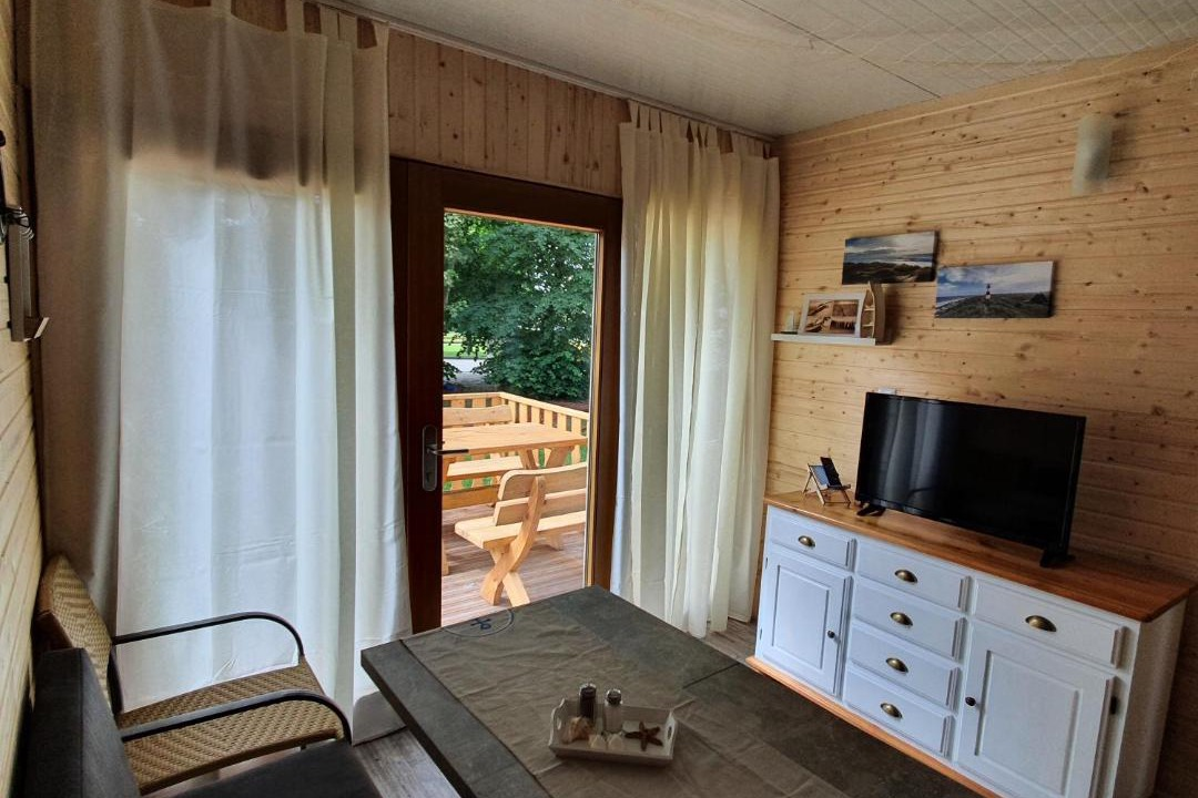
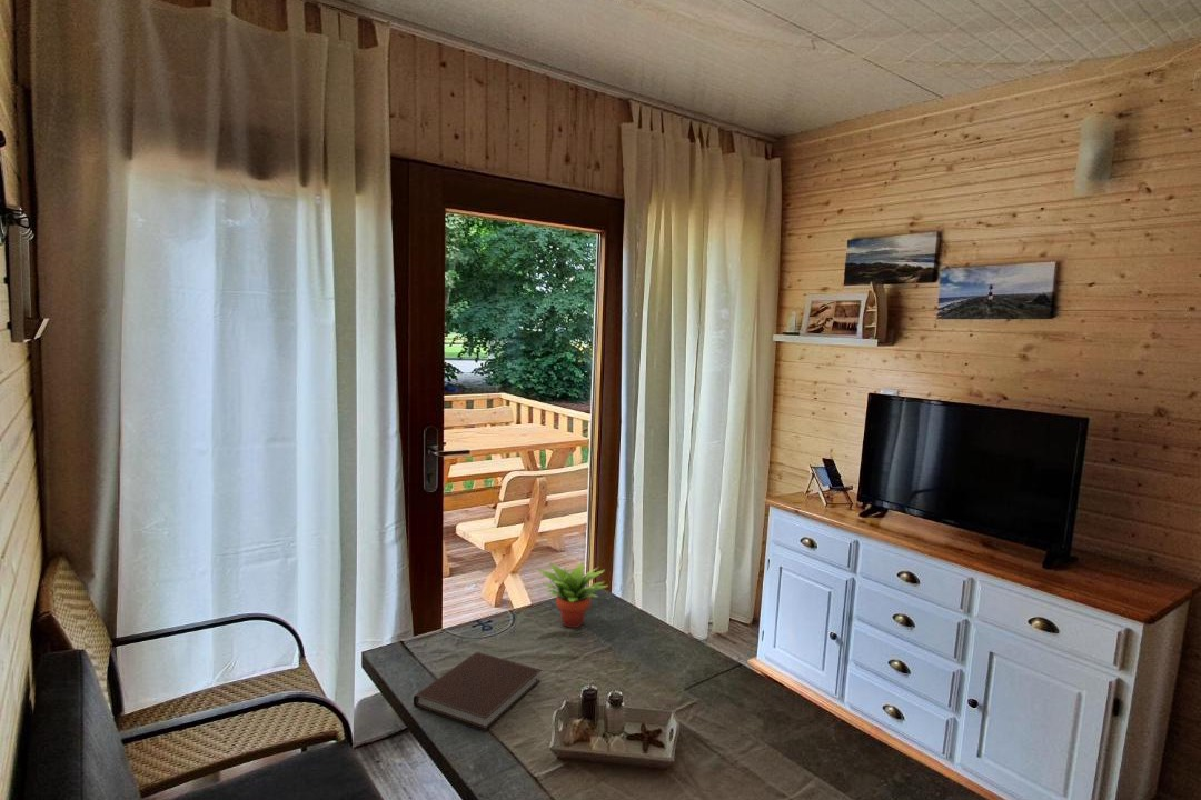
+ notebook (479, 687)
+ succulent plant (572, 593)
